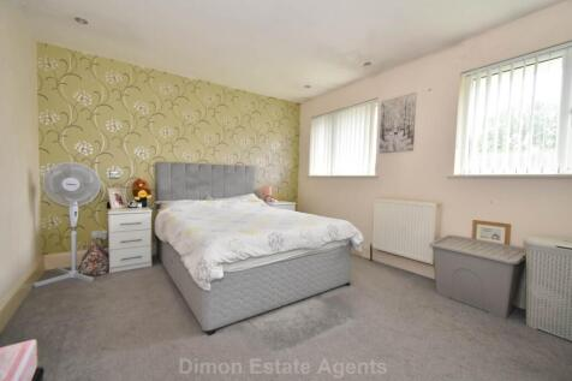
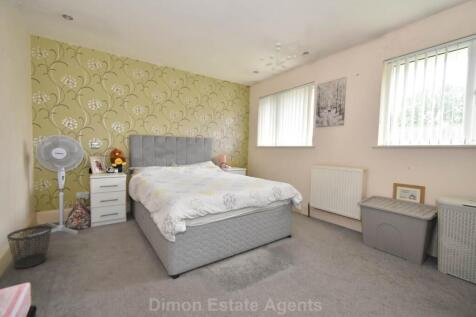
+ wastebasket (30, 247)
+ ceiling light fixture (277, 54)
